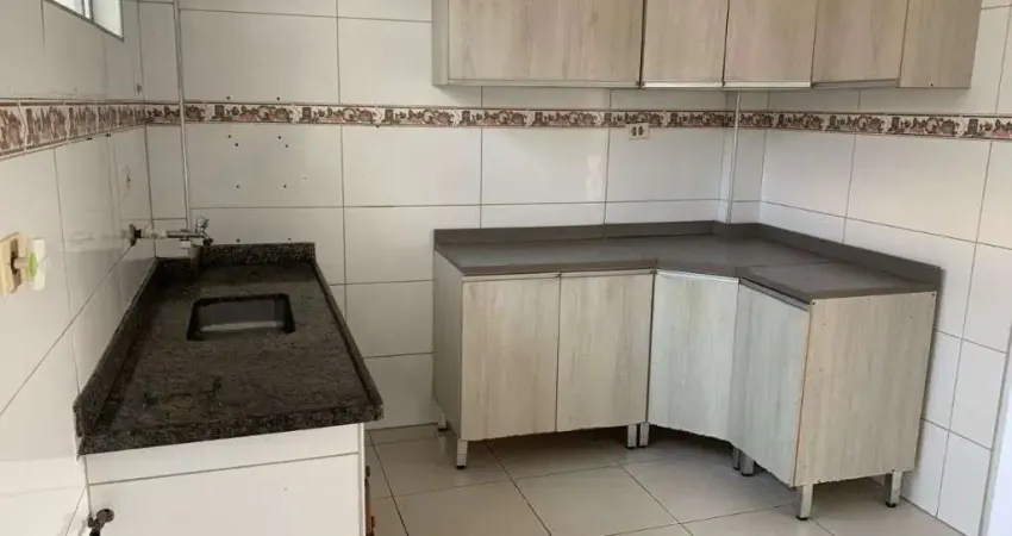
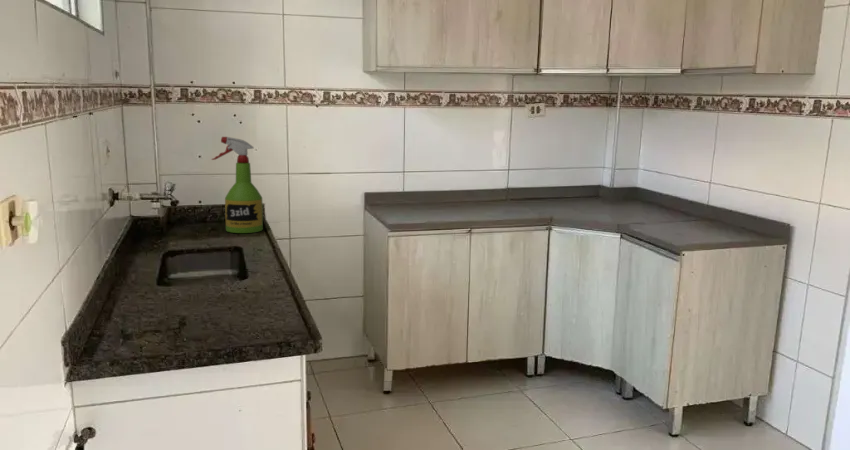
+ spray bottle (237, 183)
